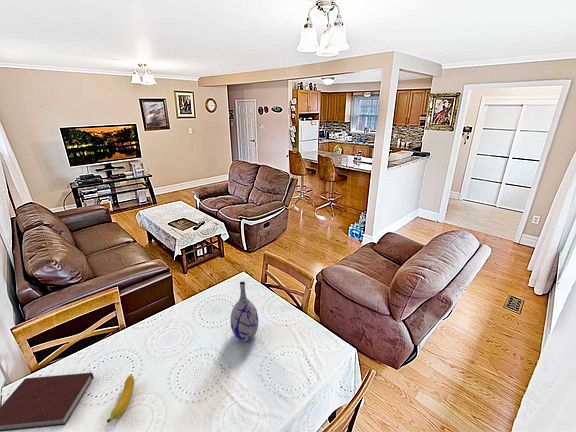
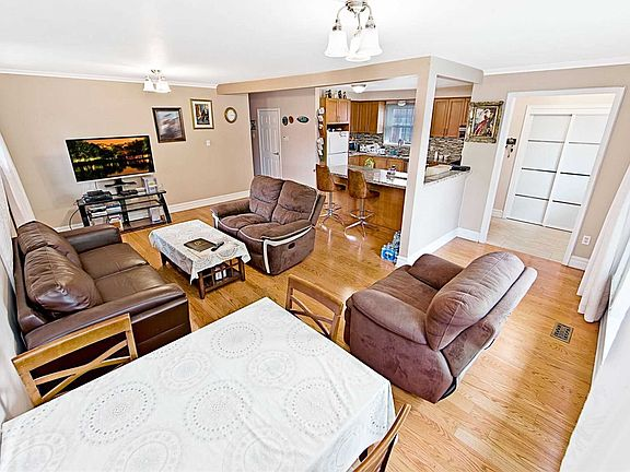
- vase (244, 310)
- notebook (44, 399)
- banana (122, 399)
